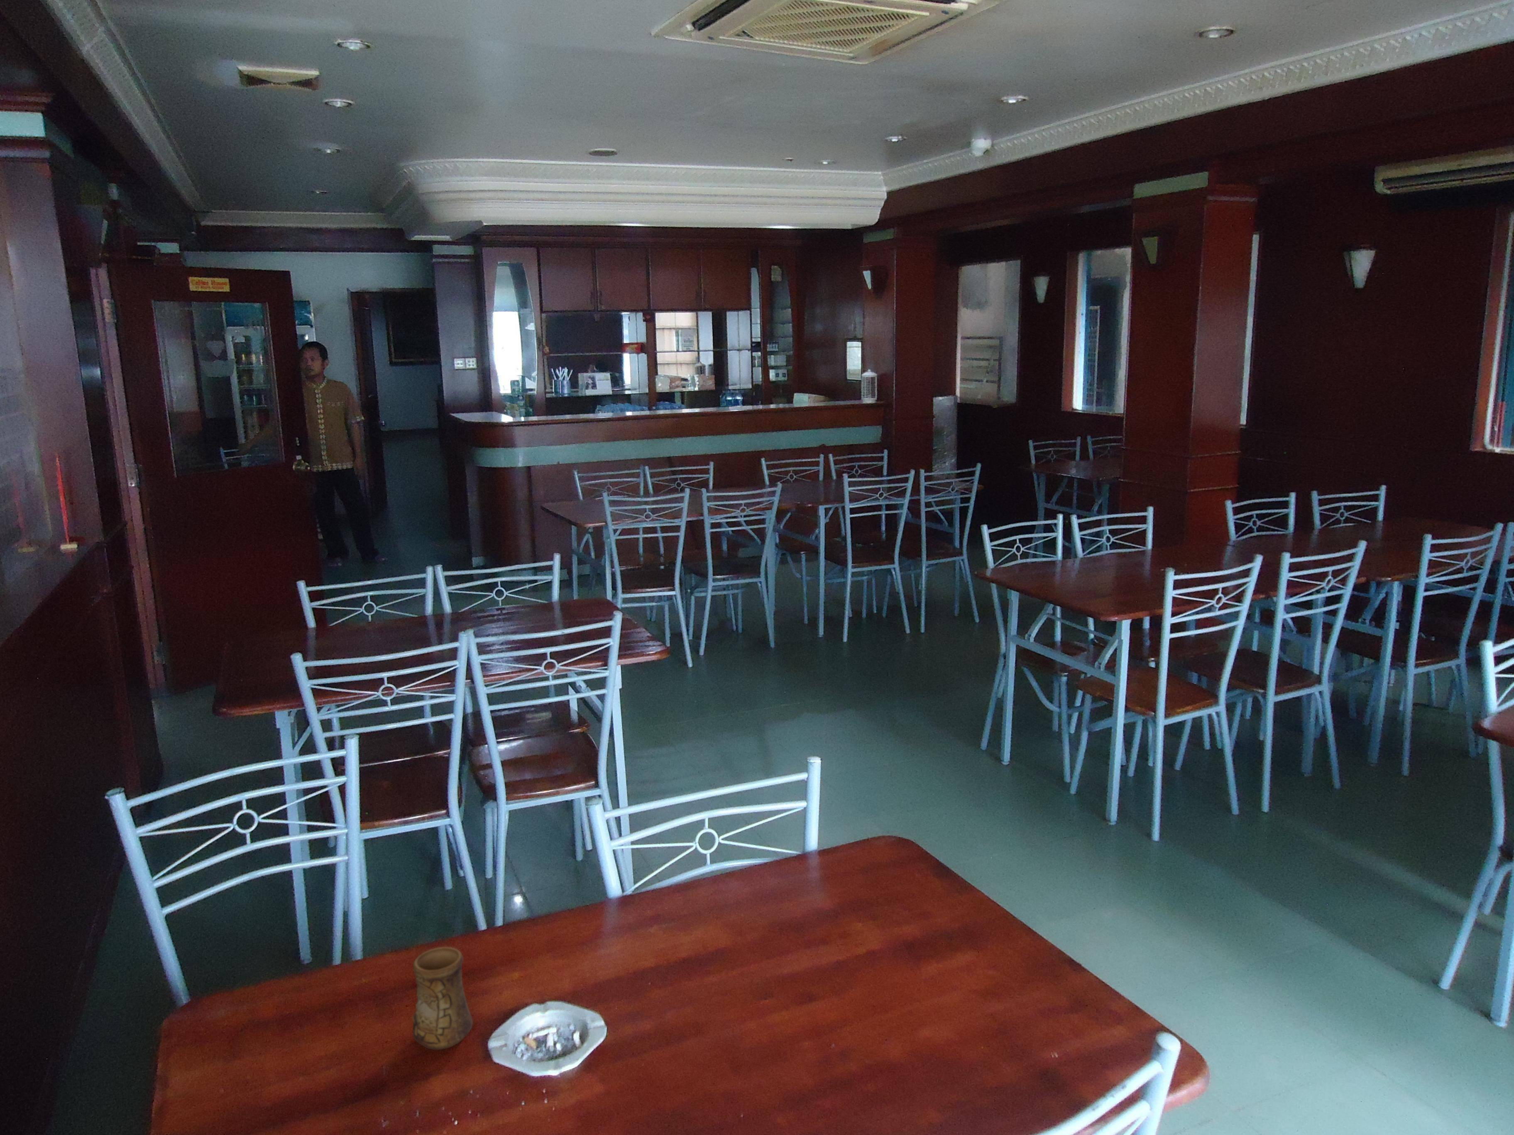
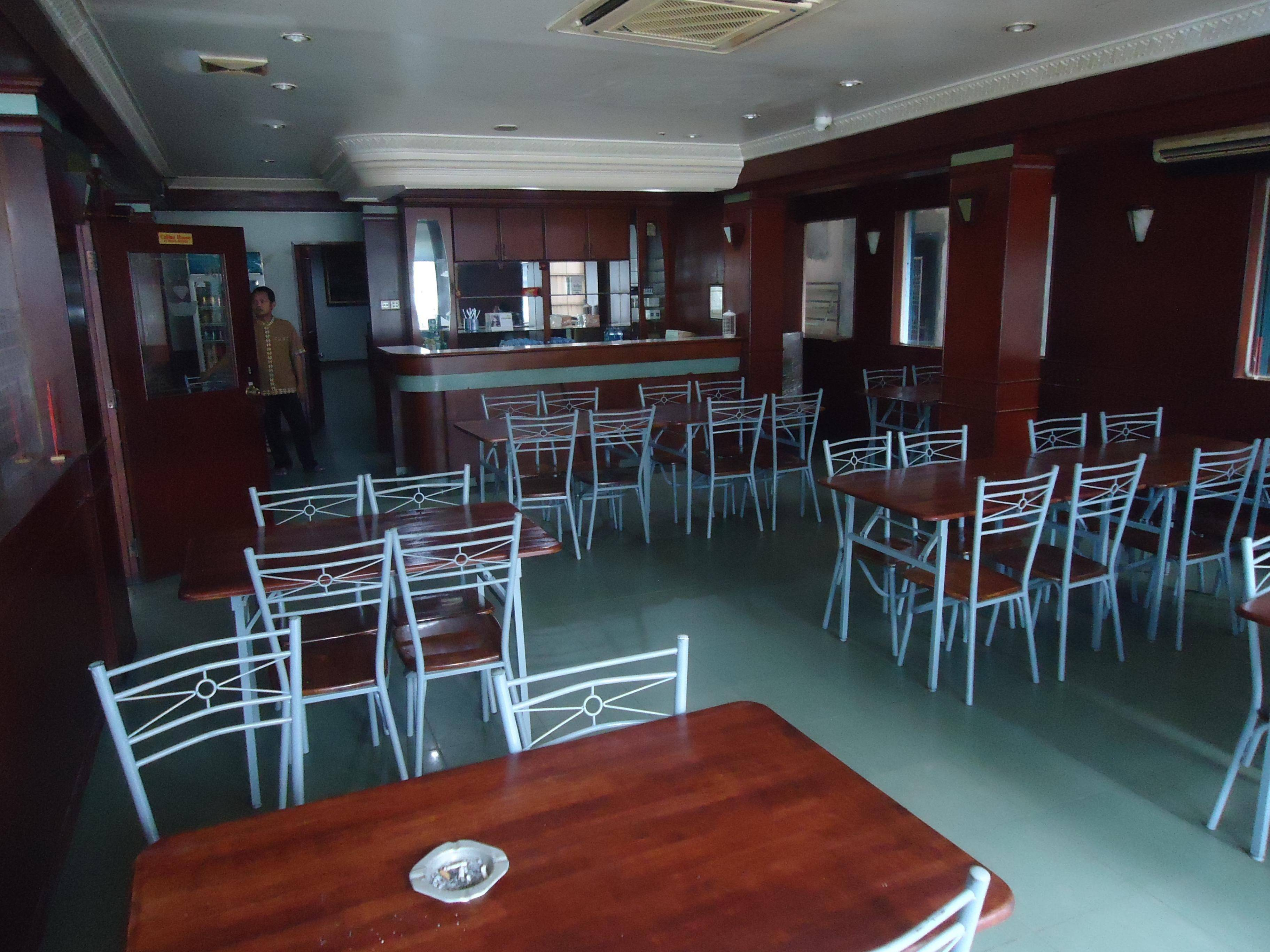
- cup (440, 998)
